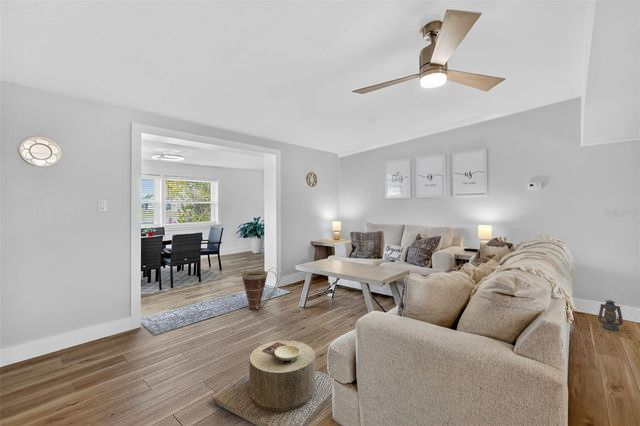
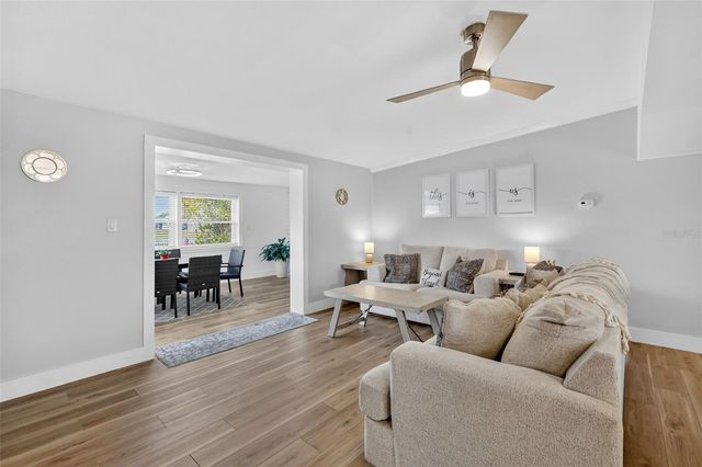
- basket (262, 288)
- side table (280, 368)
- lantern (610, 314)
